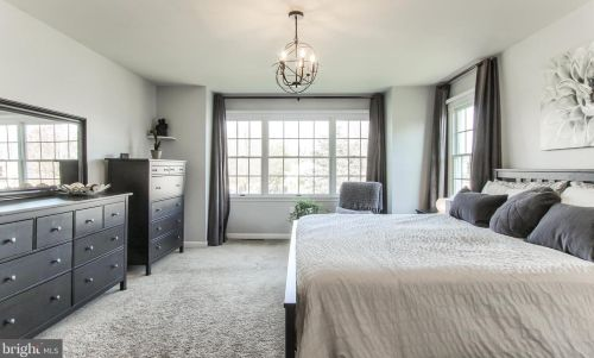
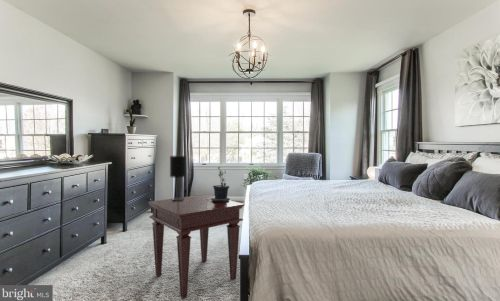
+ potted plant (219, 185)
+ table lamp (178, 177)
+ side table (190, 240)
